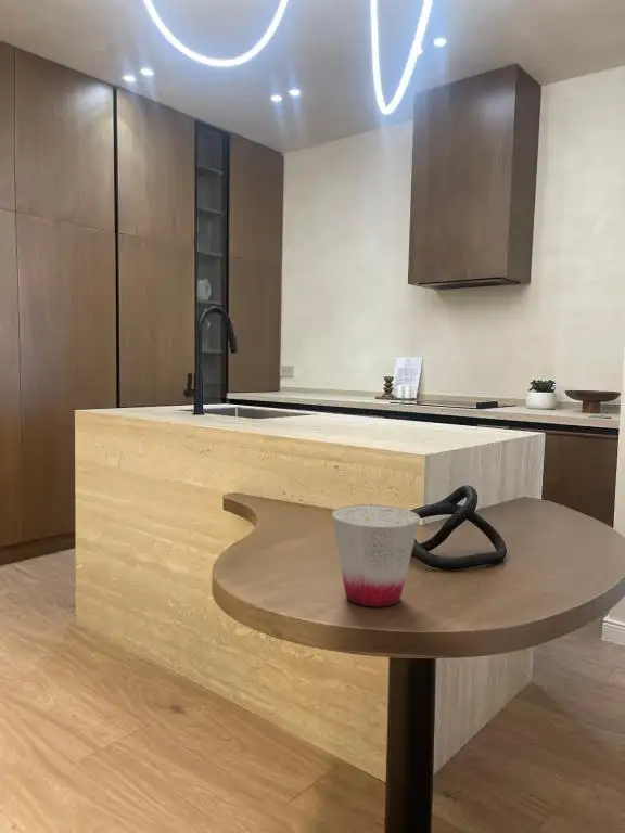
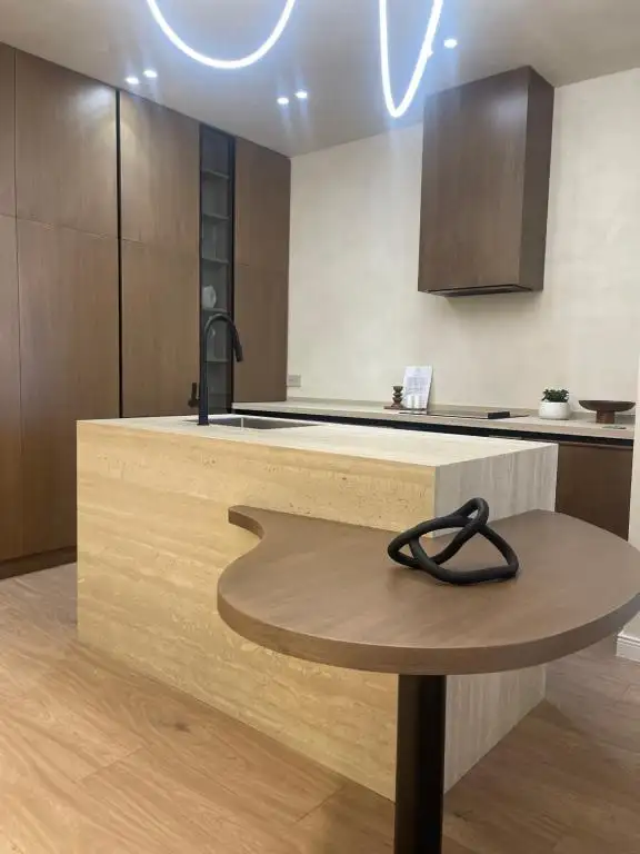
- cup (373, 556)
